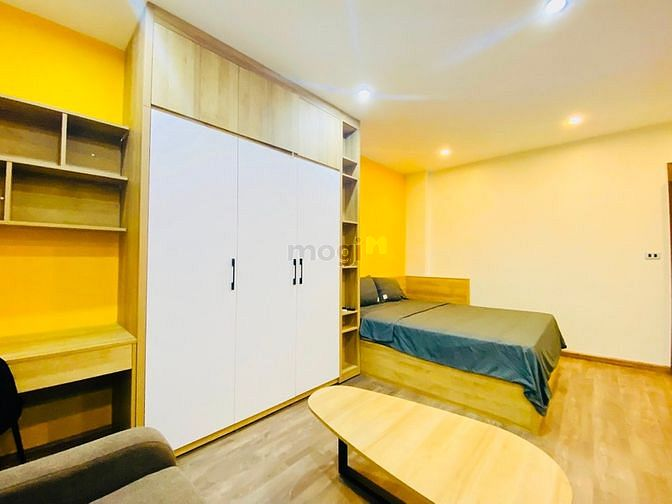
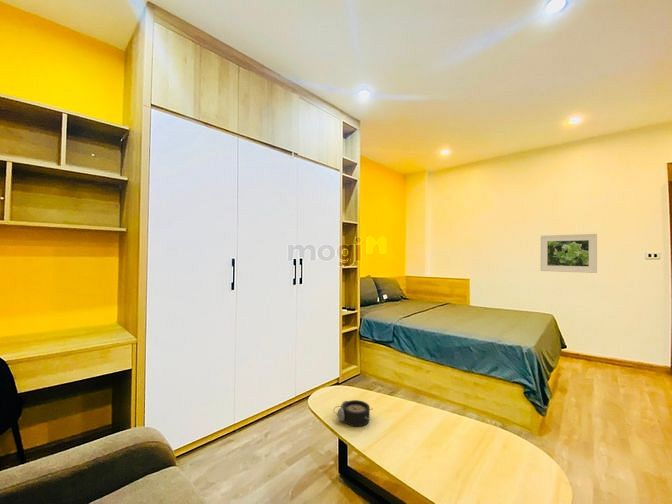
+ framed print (567, 253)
+ alarm clock (352, 412)
